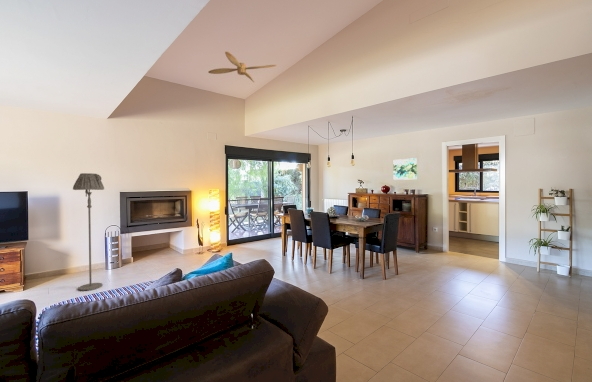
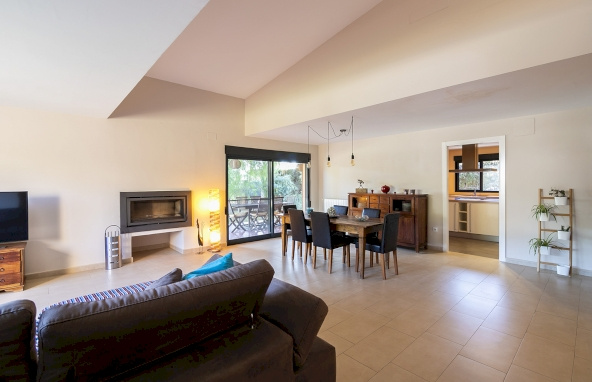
- floor lamp (89, 230)
- wall art (404, 169)
- ceiling fan (241, 68)
